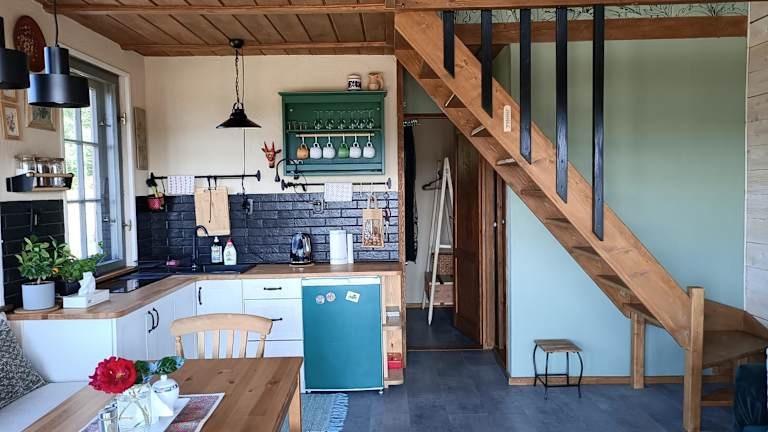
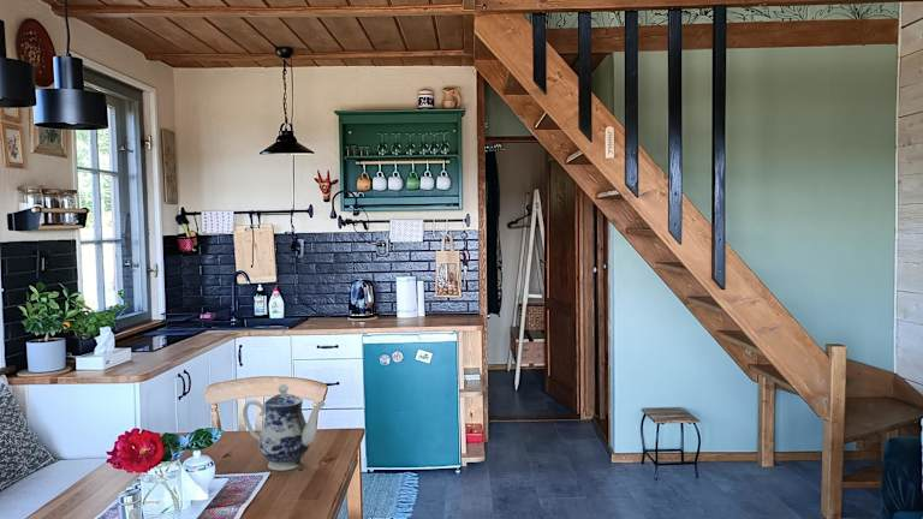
+ teapot (284, 424)
